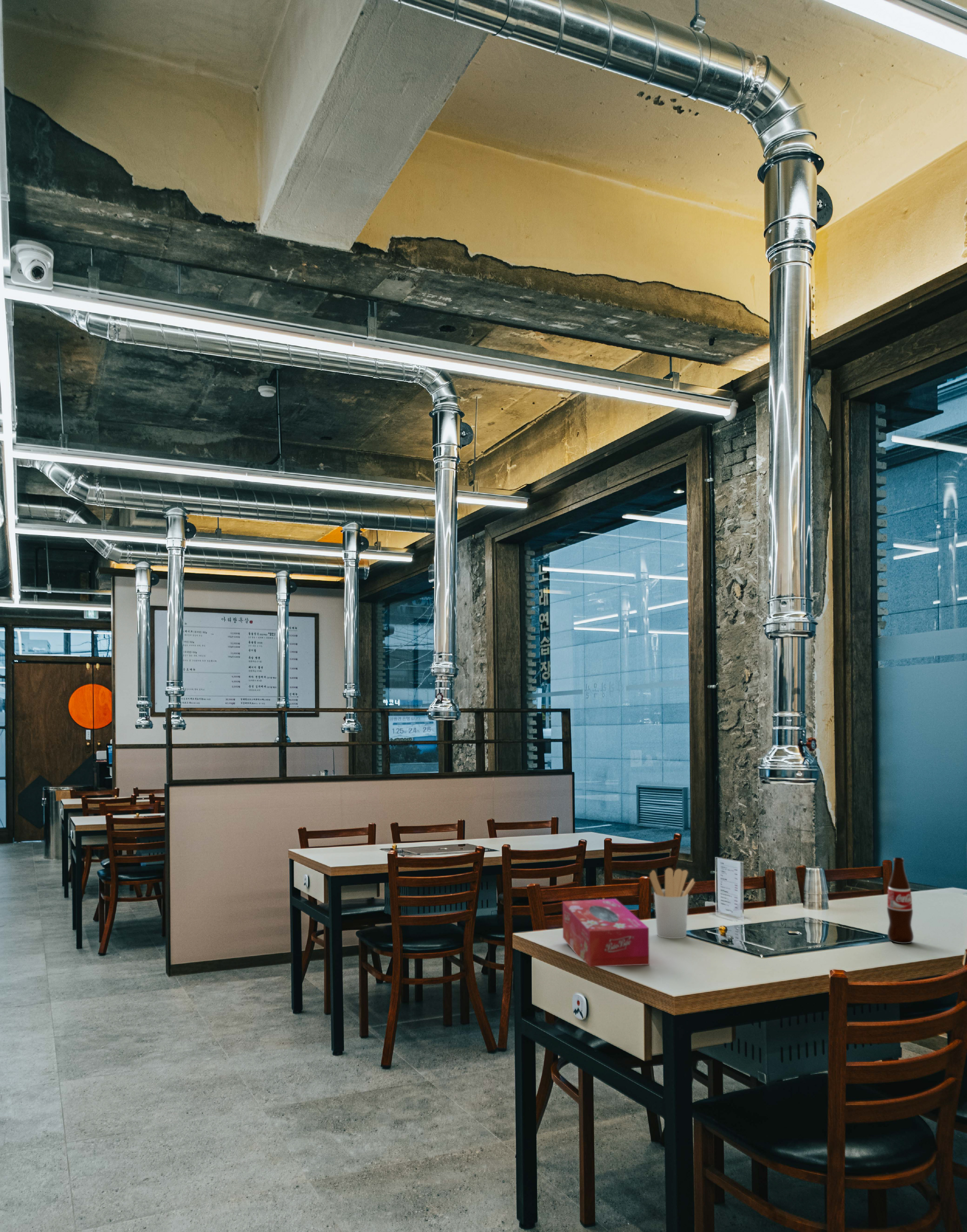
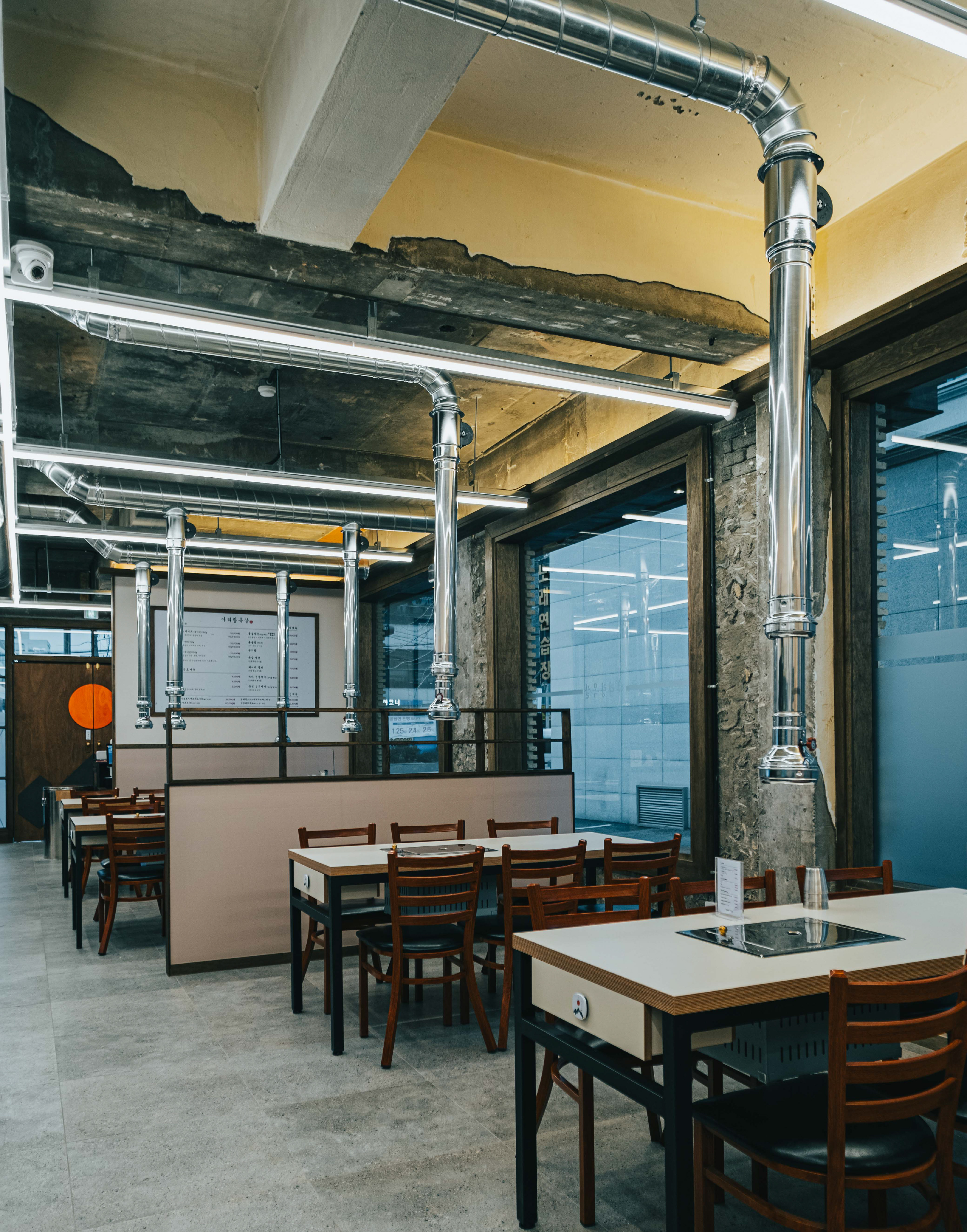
- bottle (899, 899)
- tissue box (603, 933)
- utensil holder (673, 901)
